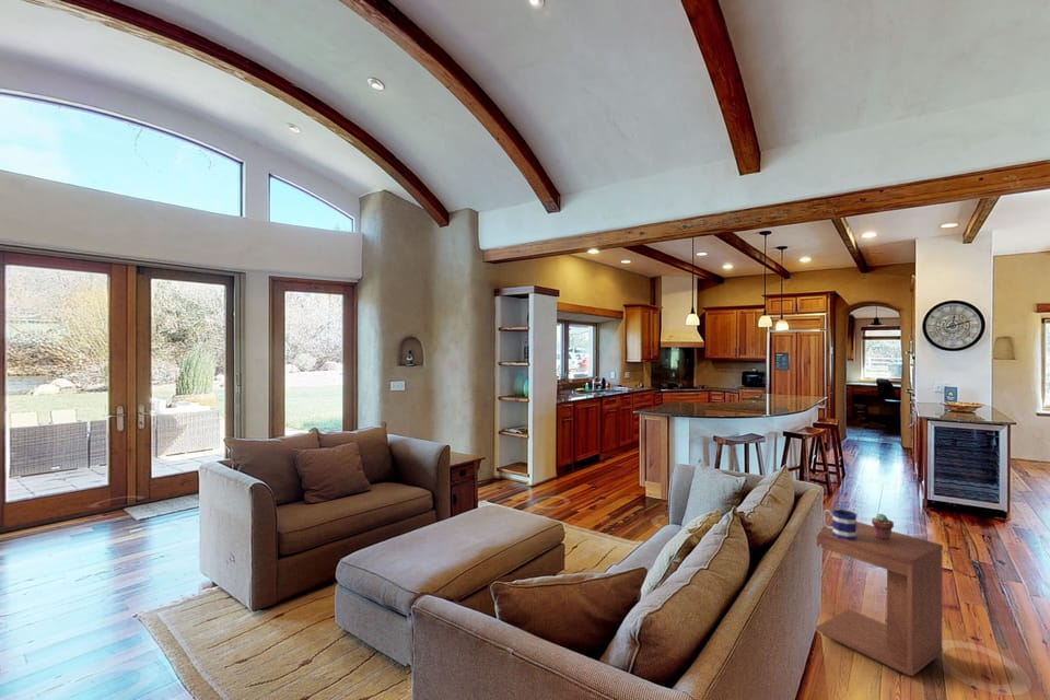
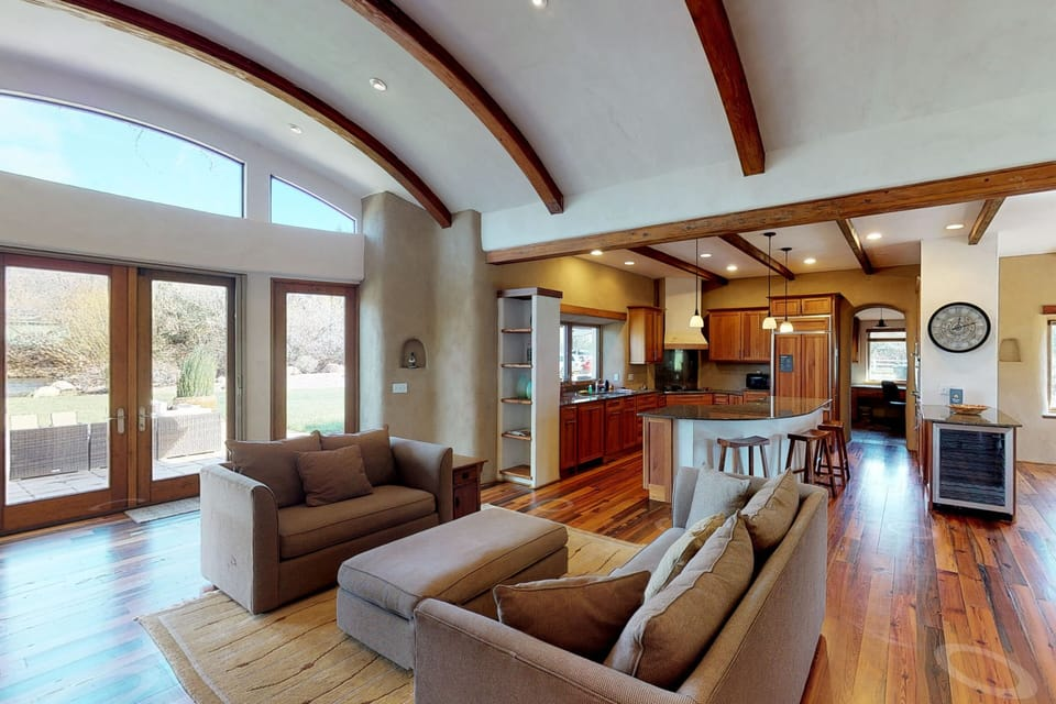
- potted succulent (882, 525)
- side table (887, 592)
- mug (839, 523)
